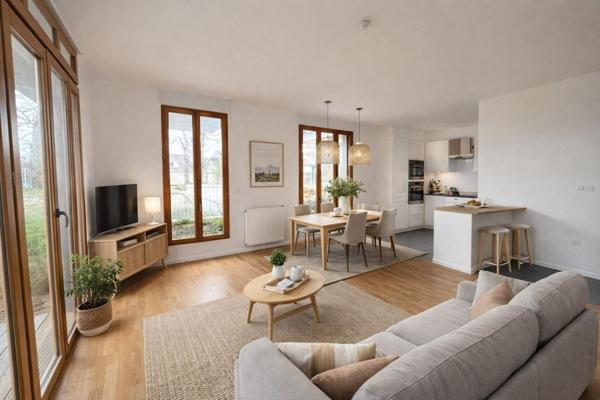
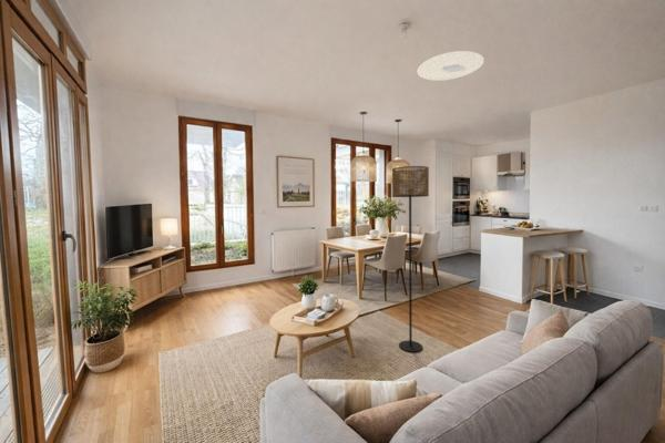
+ floor lamp (410, 258)
+ ceiling light (449, 64)
